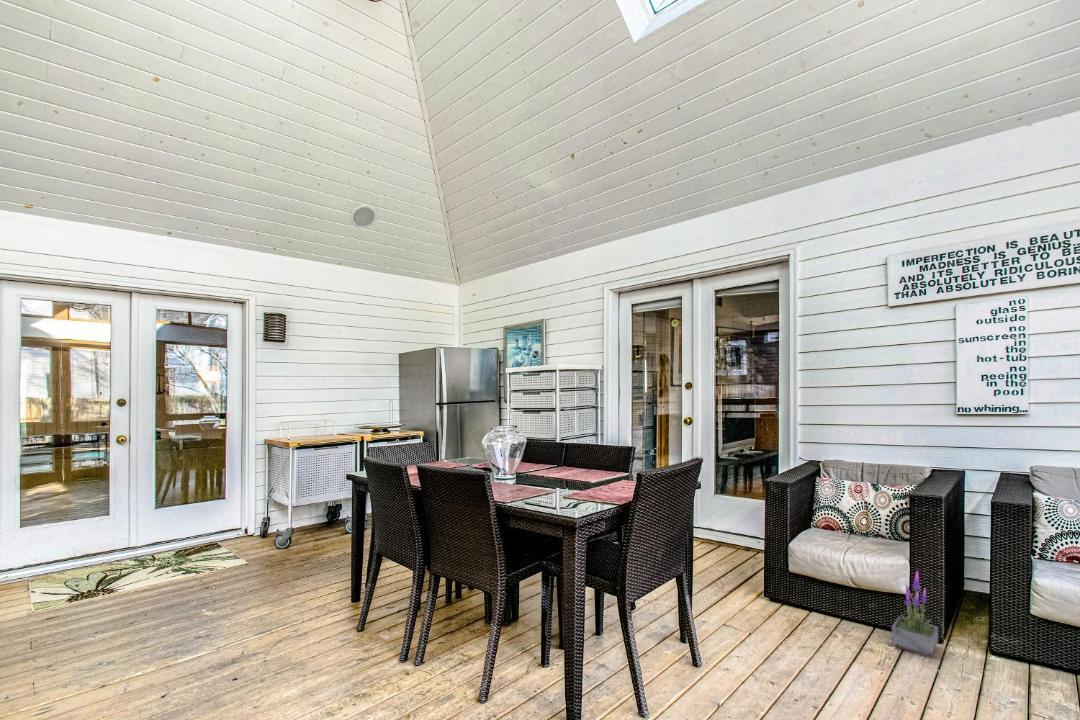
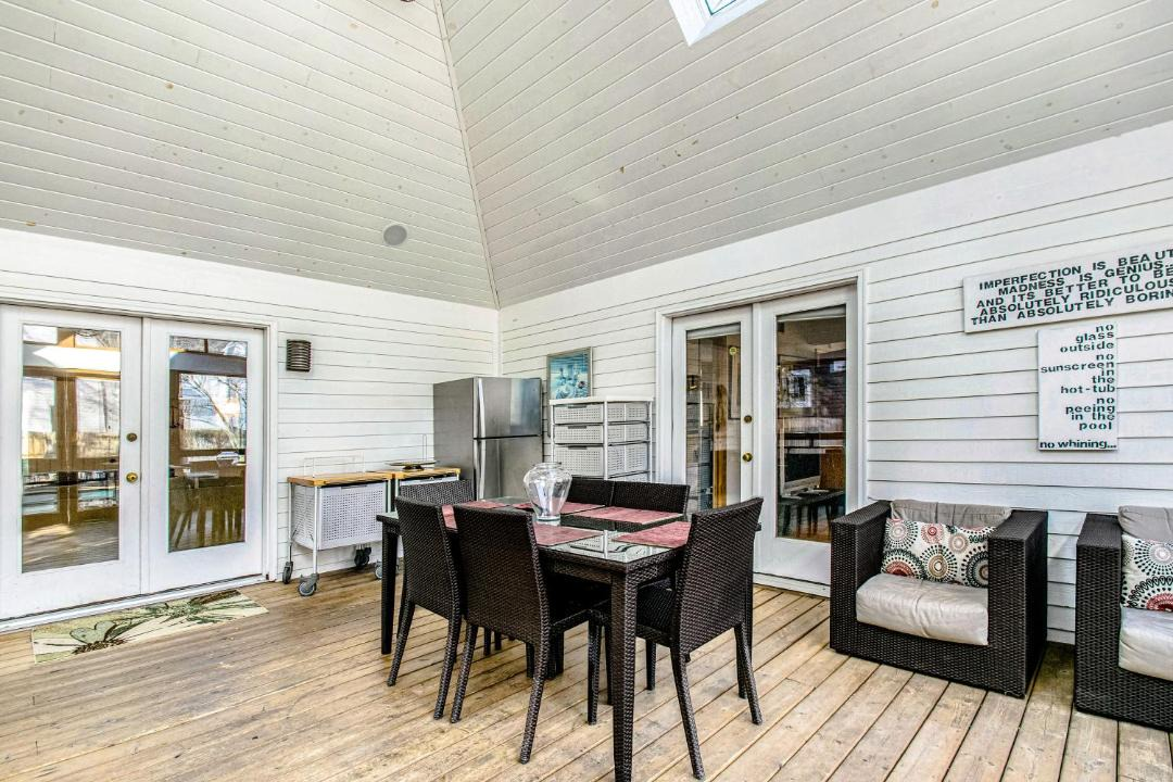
- potted plant (914, 608)
